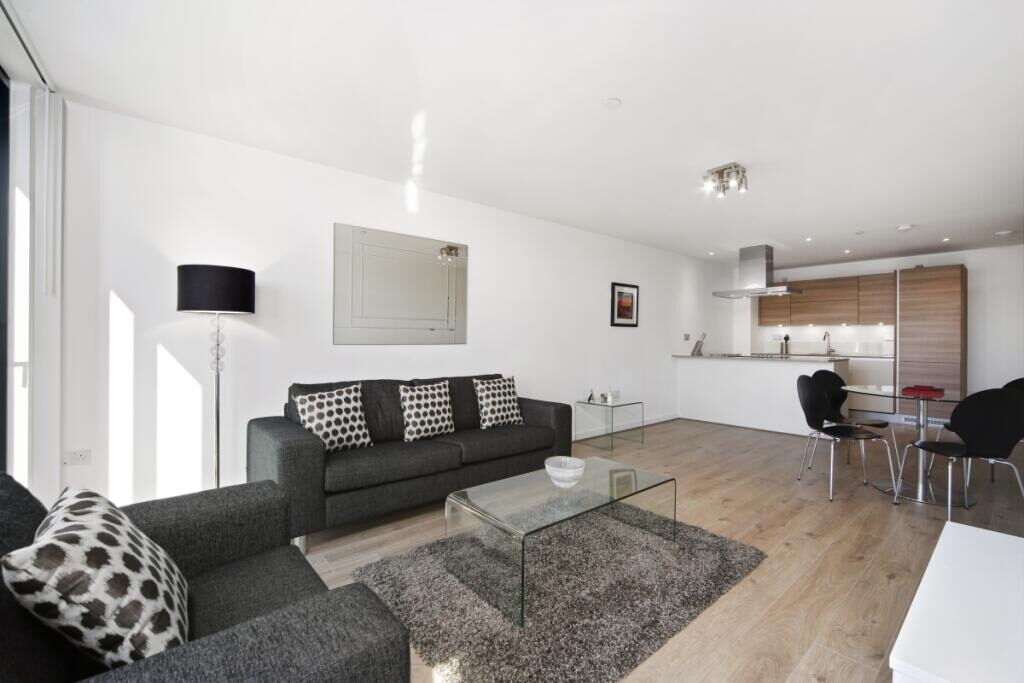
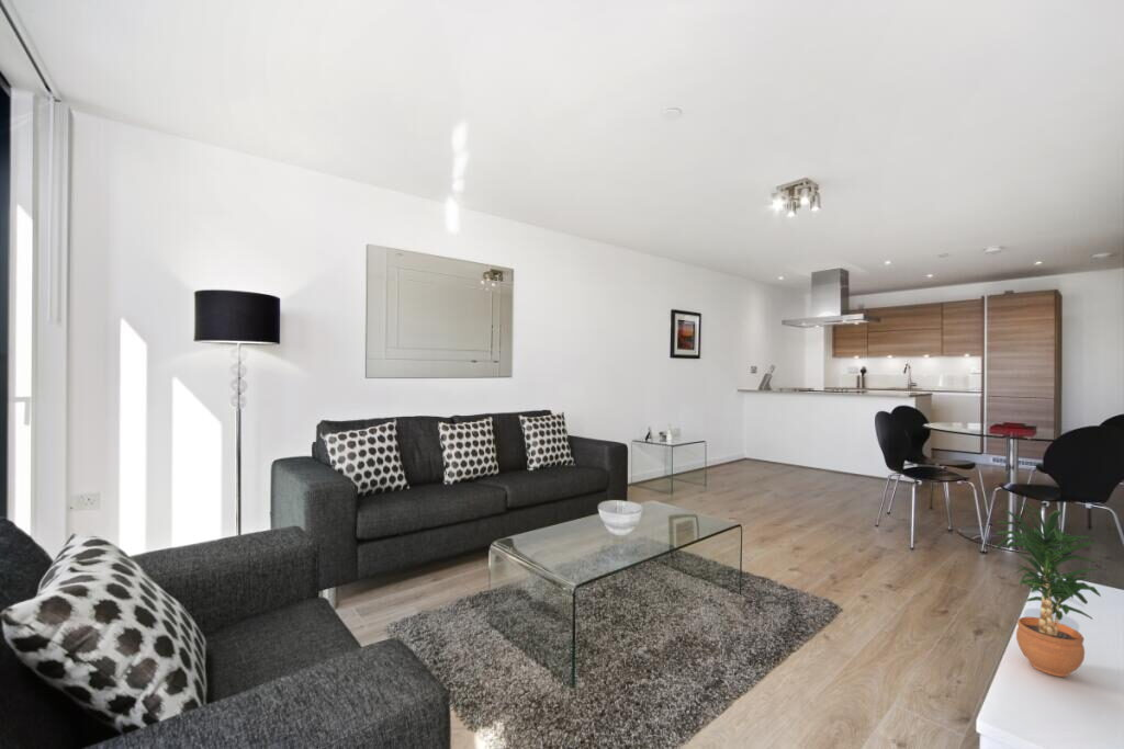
+ potted plant (1043, 582)
